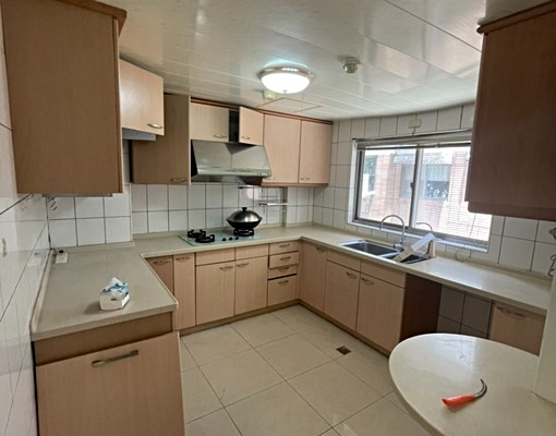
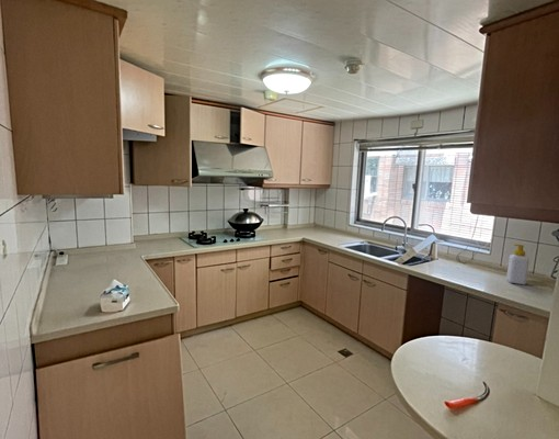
+ soap bottle (517, 263)
